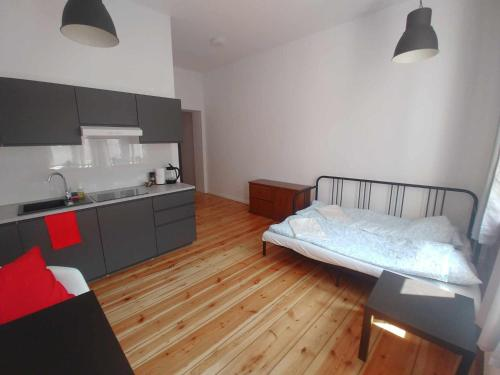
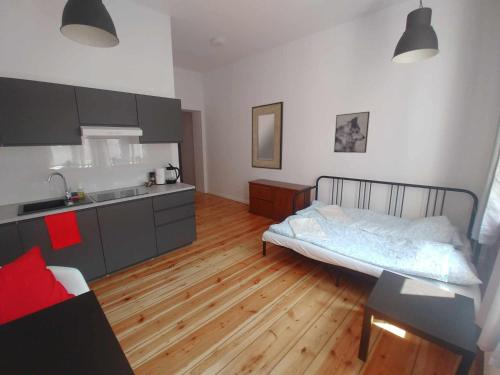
+ home mirror (266, 137)
+ wall art (350, 133)
